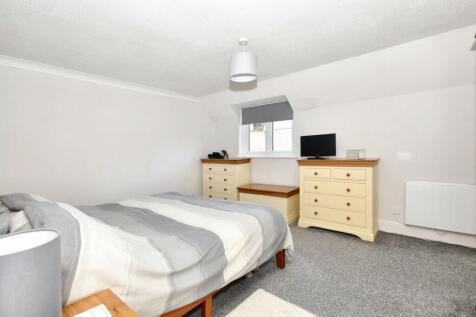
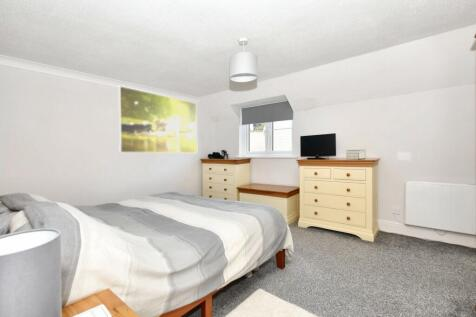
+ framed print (163, 124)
